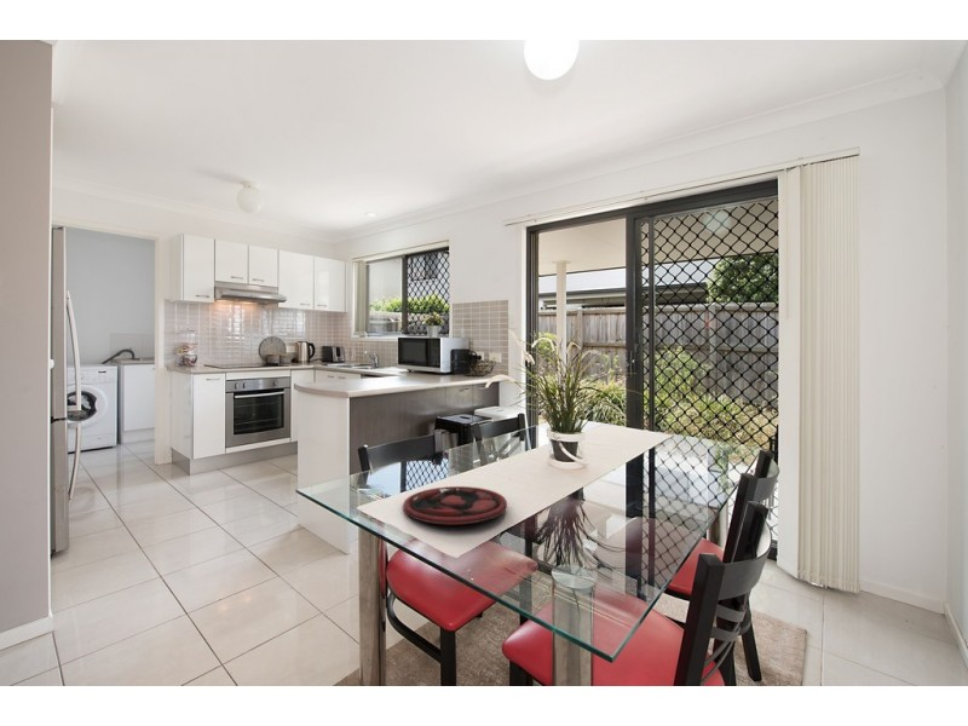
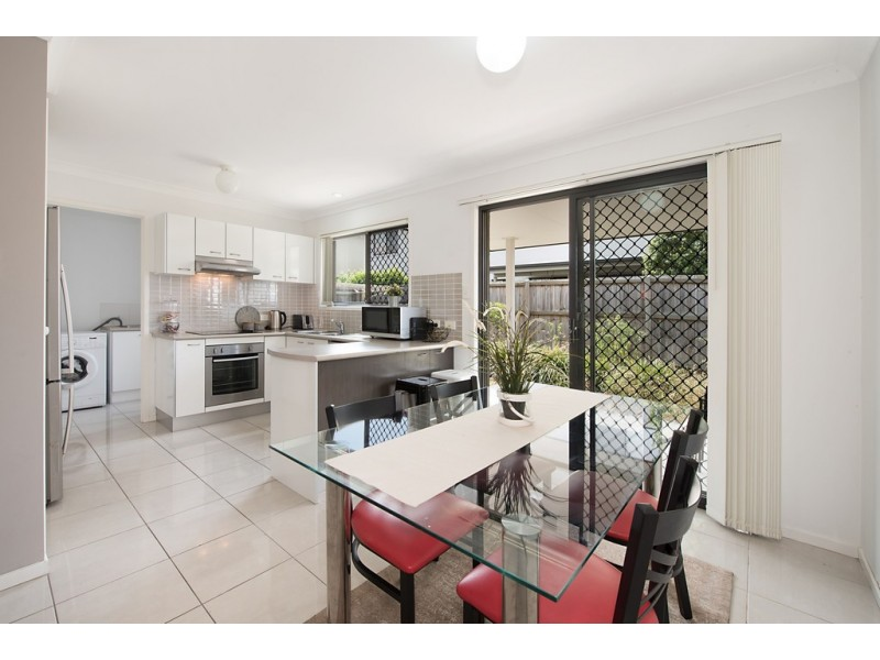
- plate (455, 502)
